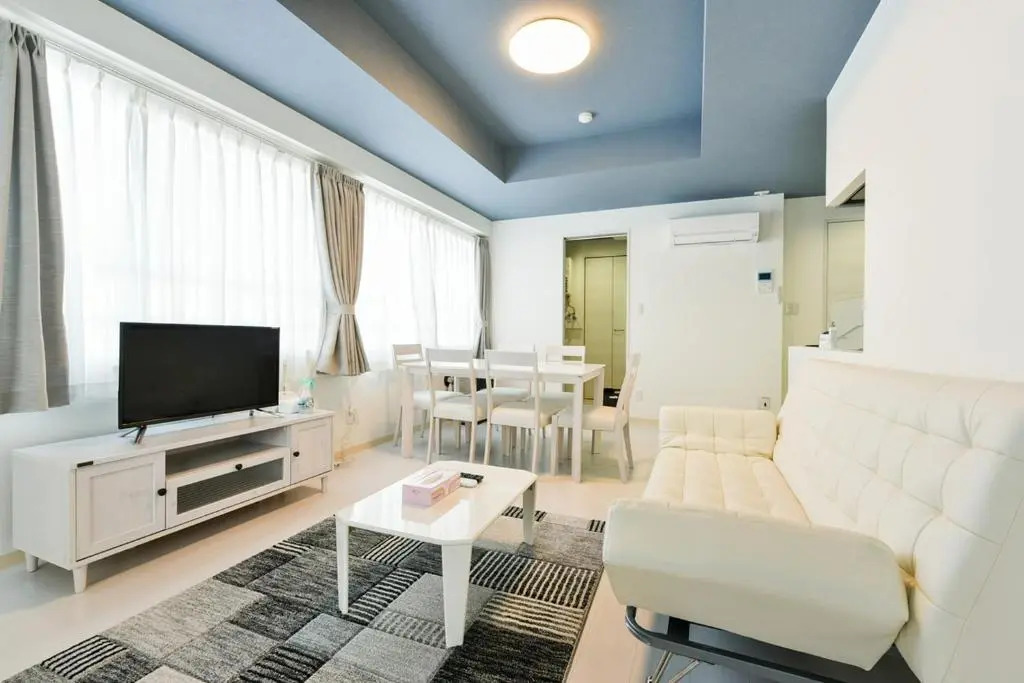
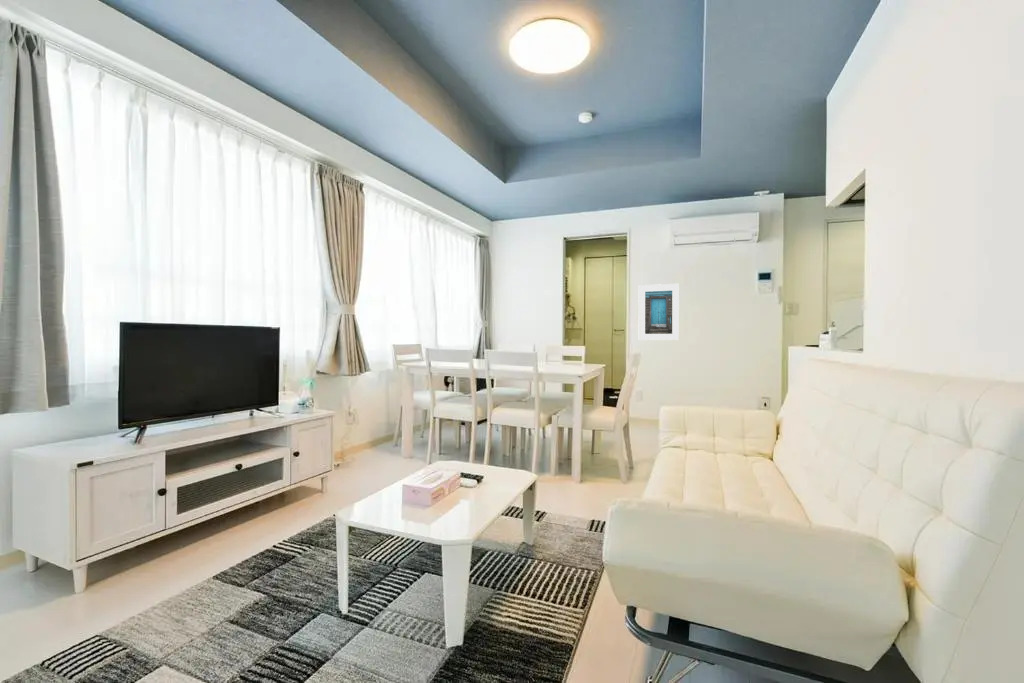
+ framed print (658, 312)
